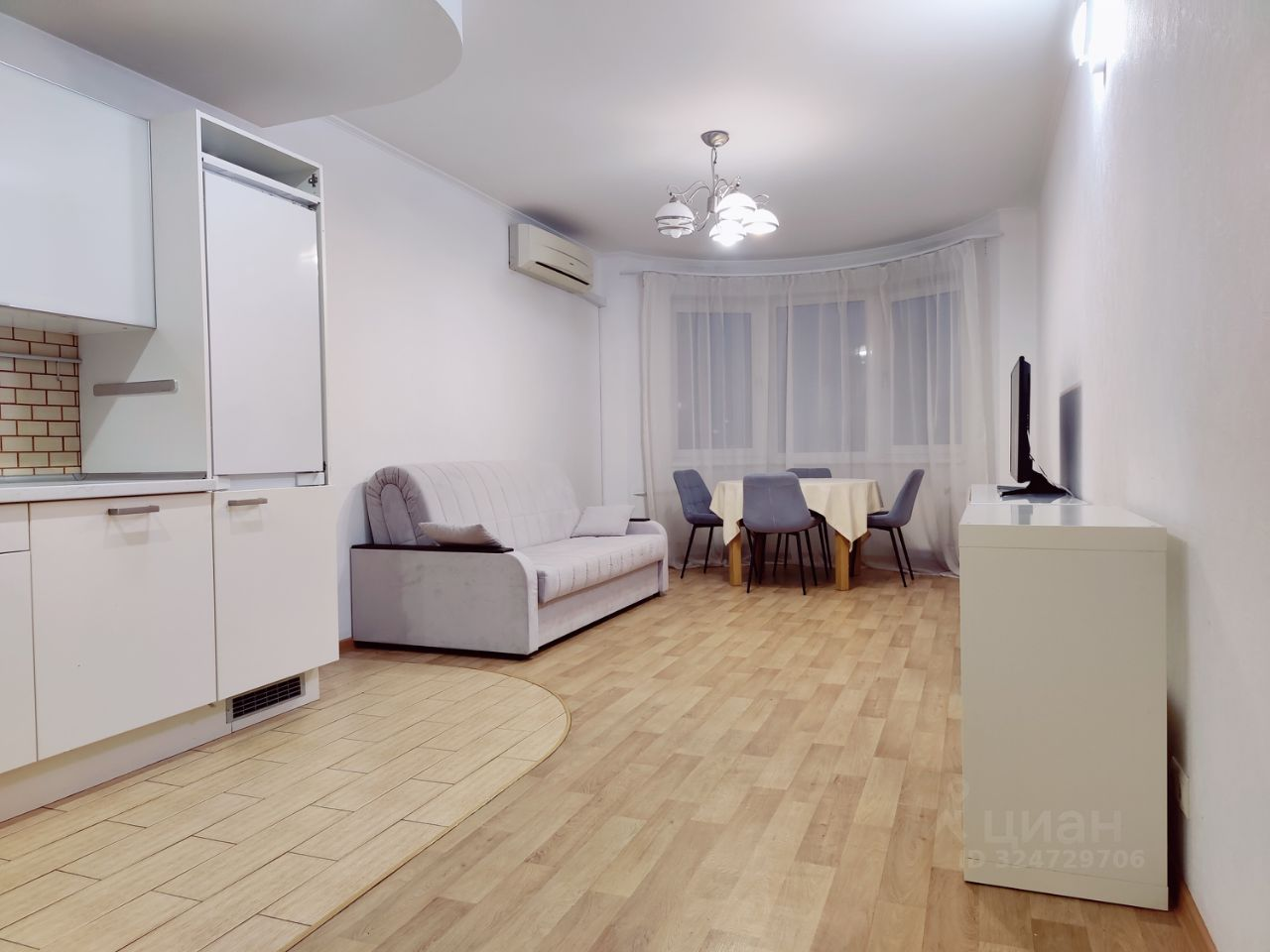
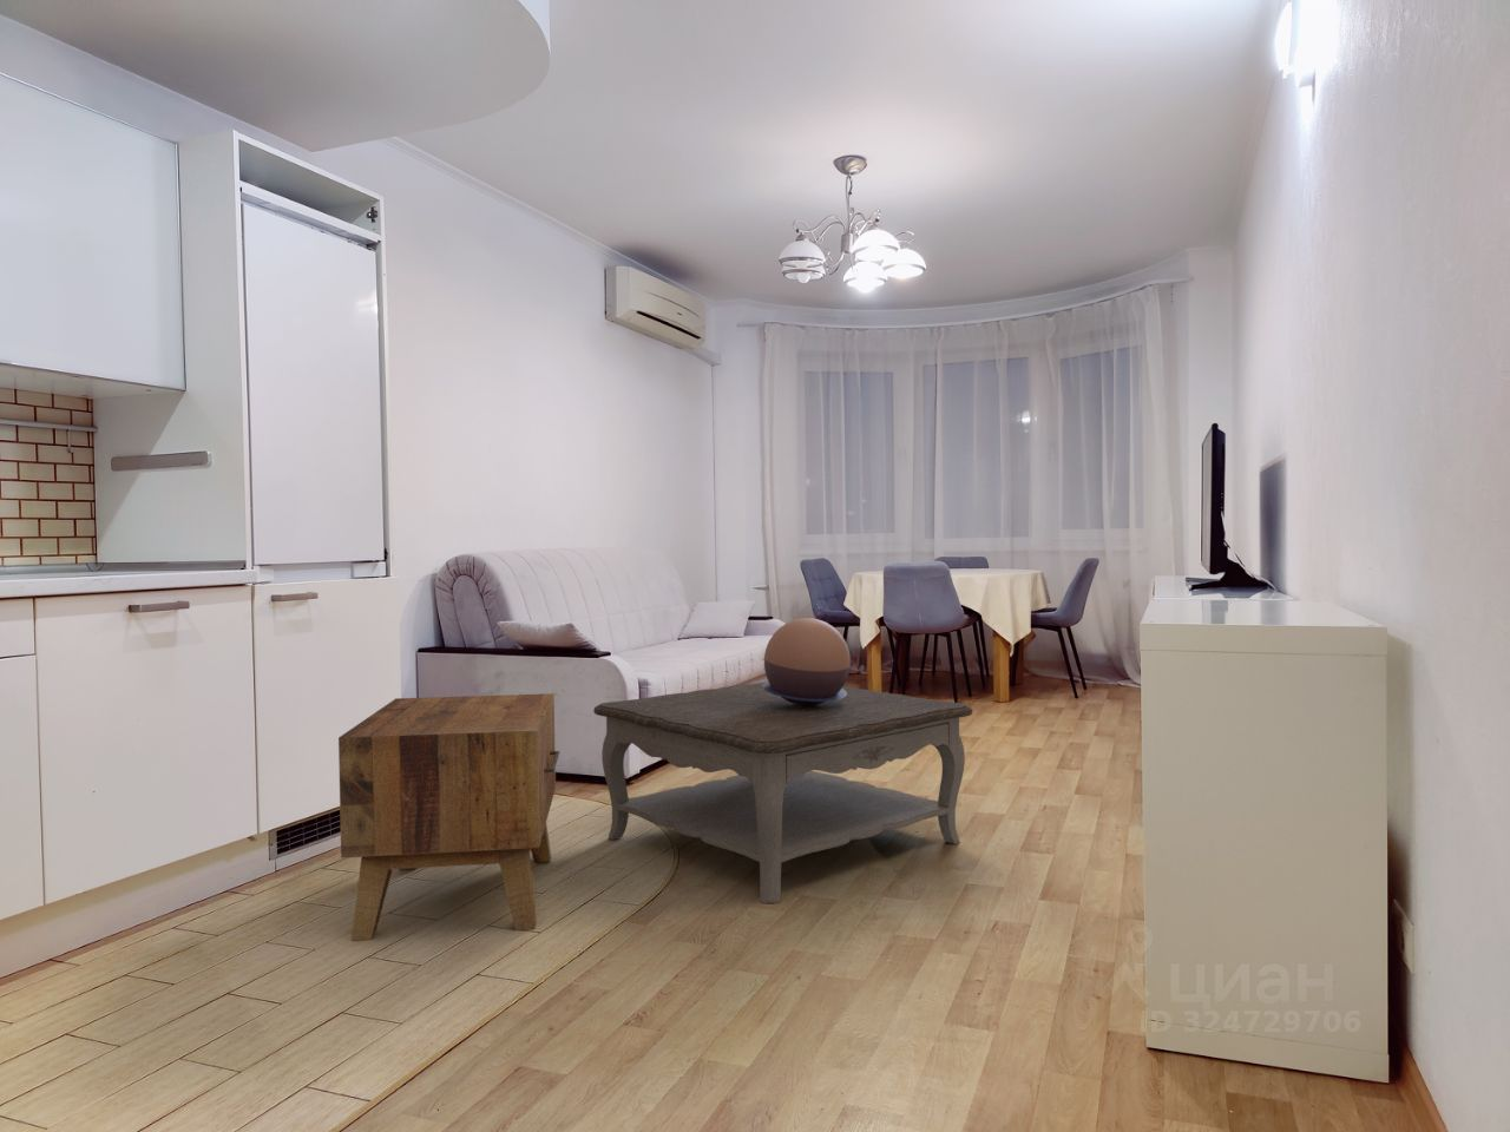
+ decorative bowl (805, 660)
+ coffee table (780, 772)
+ side table (466, 803)
